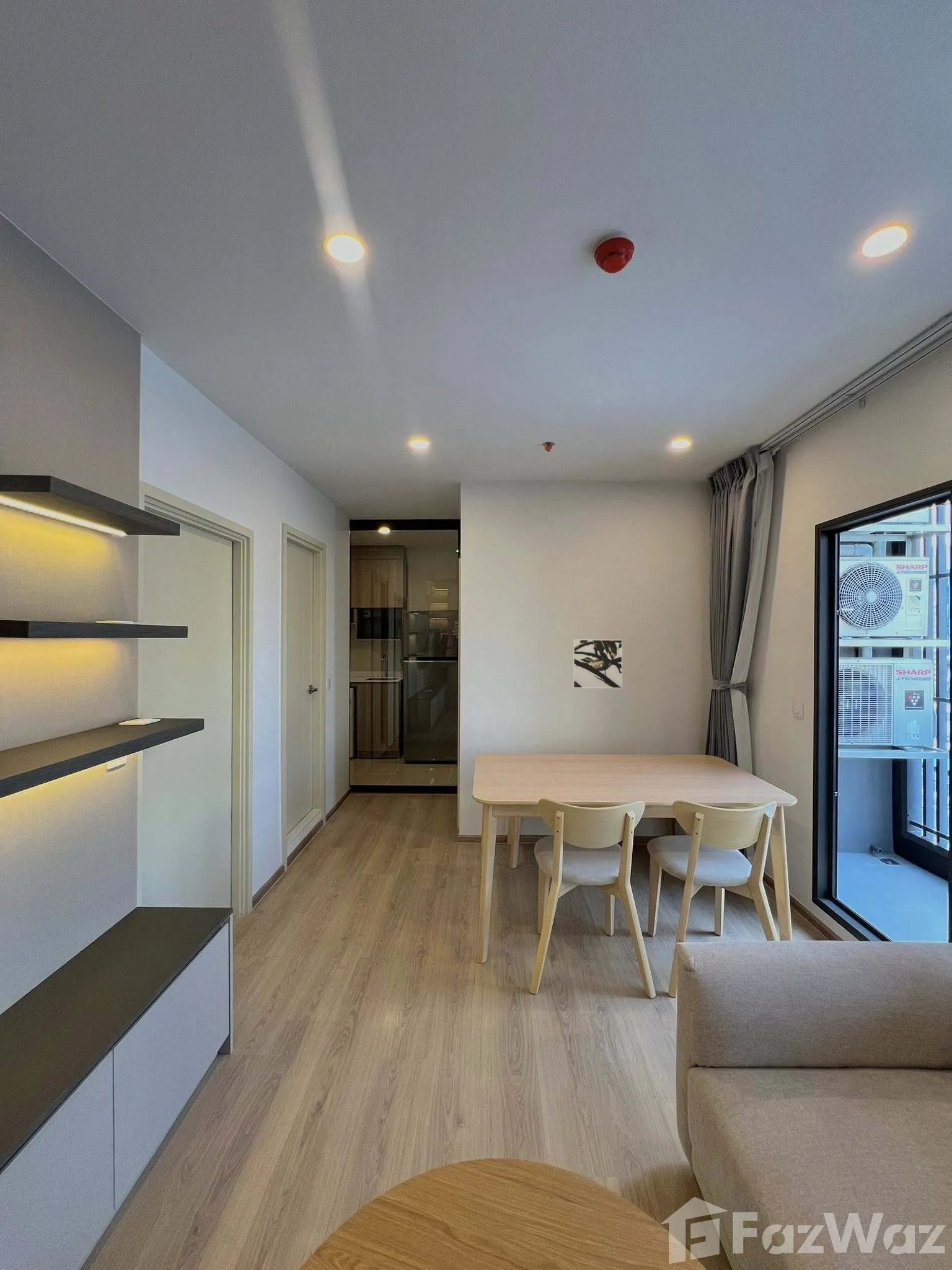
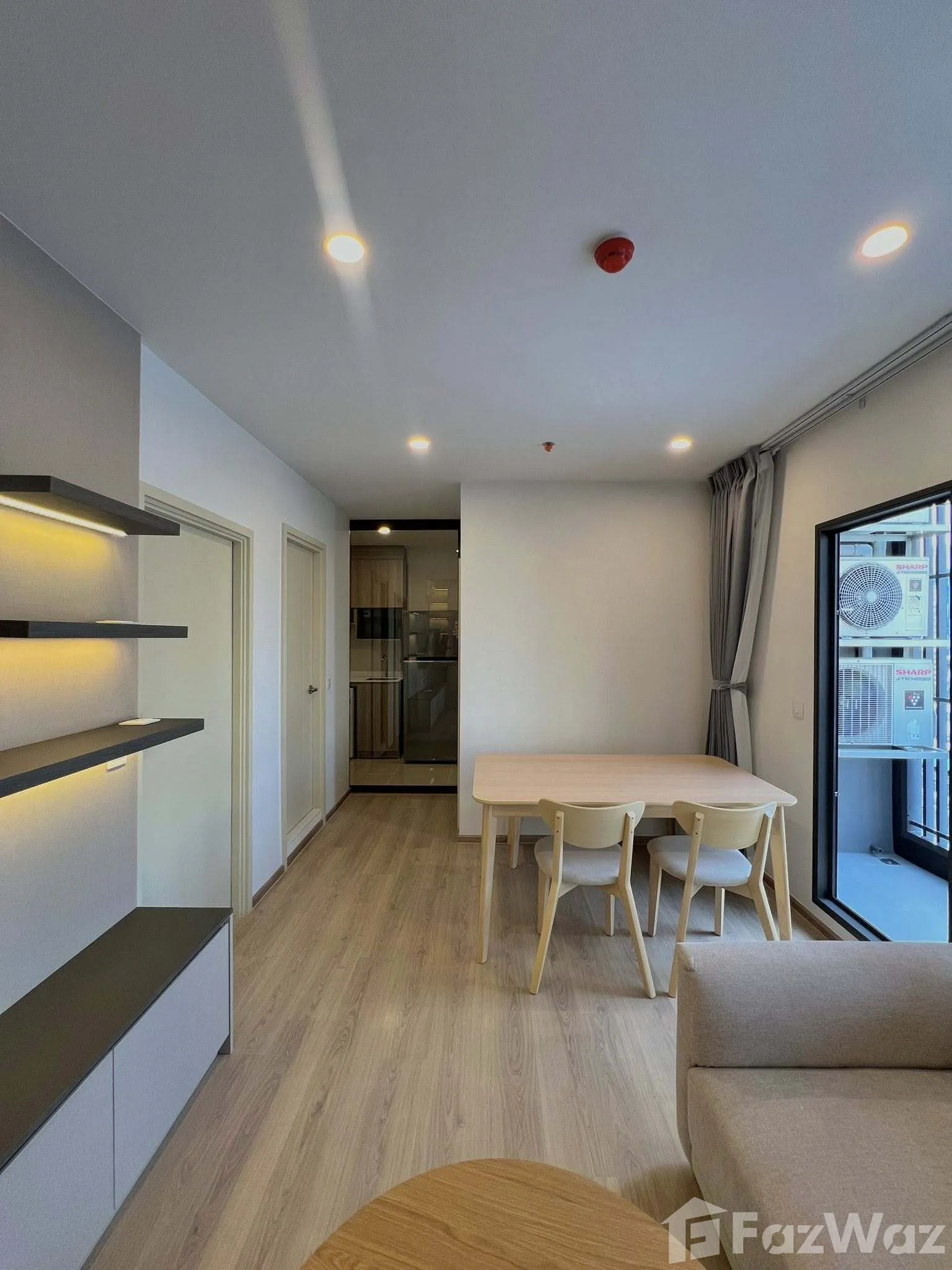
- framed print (597, 664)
